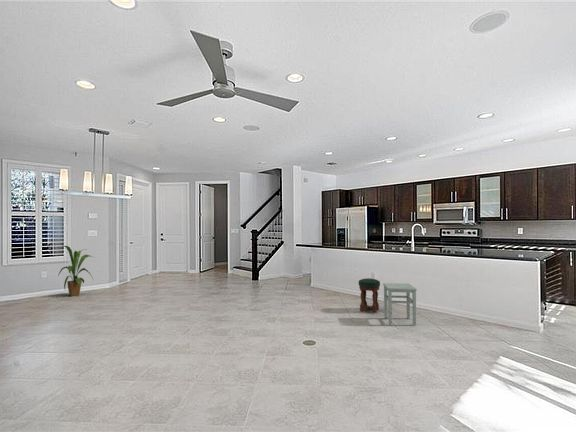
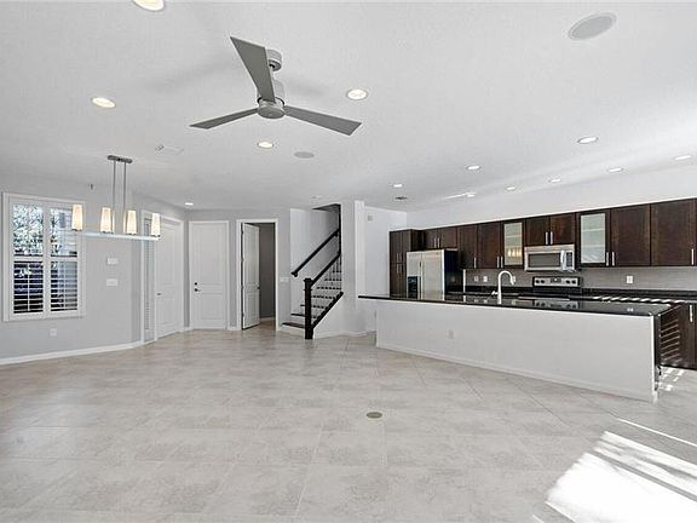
- stool (372, 295)
- house plant (78, 269)
- stool (399, 302)
